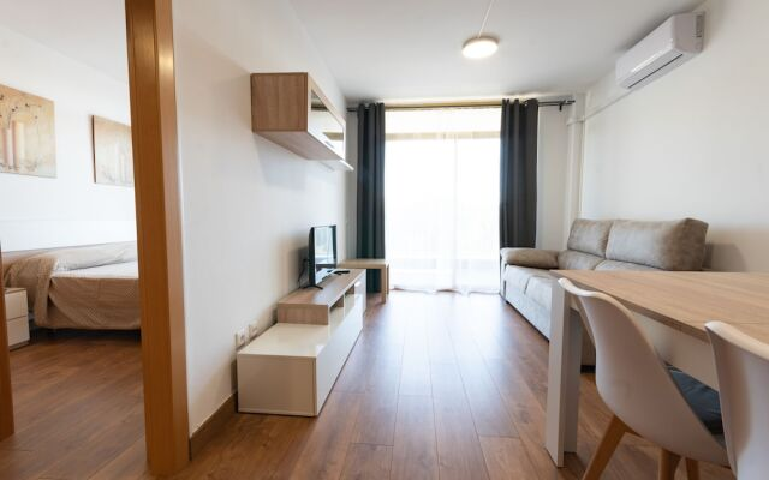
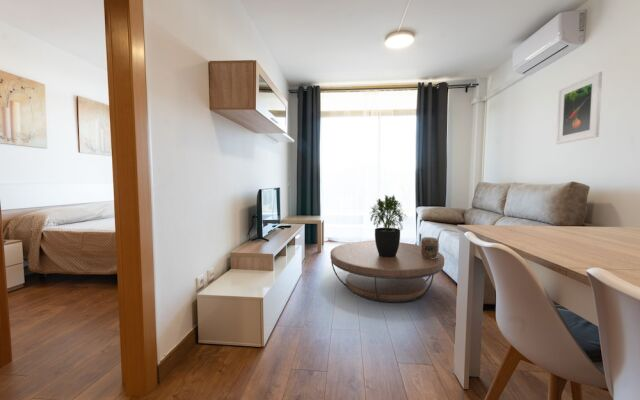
+ decorative container (429, 247)
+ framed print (576, 111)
+ coffee table (384, 269)
+ potted plant (385, 224)
